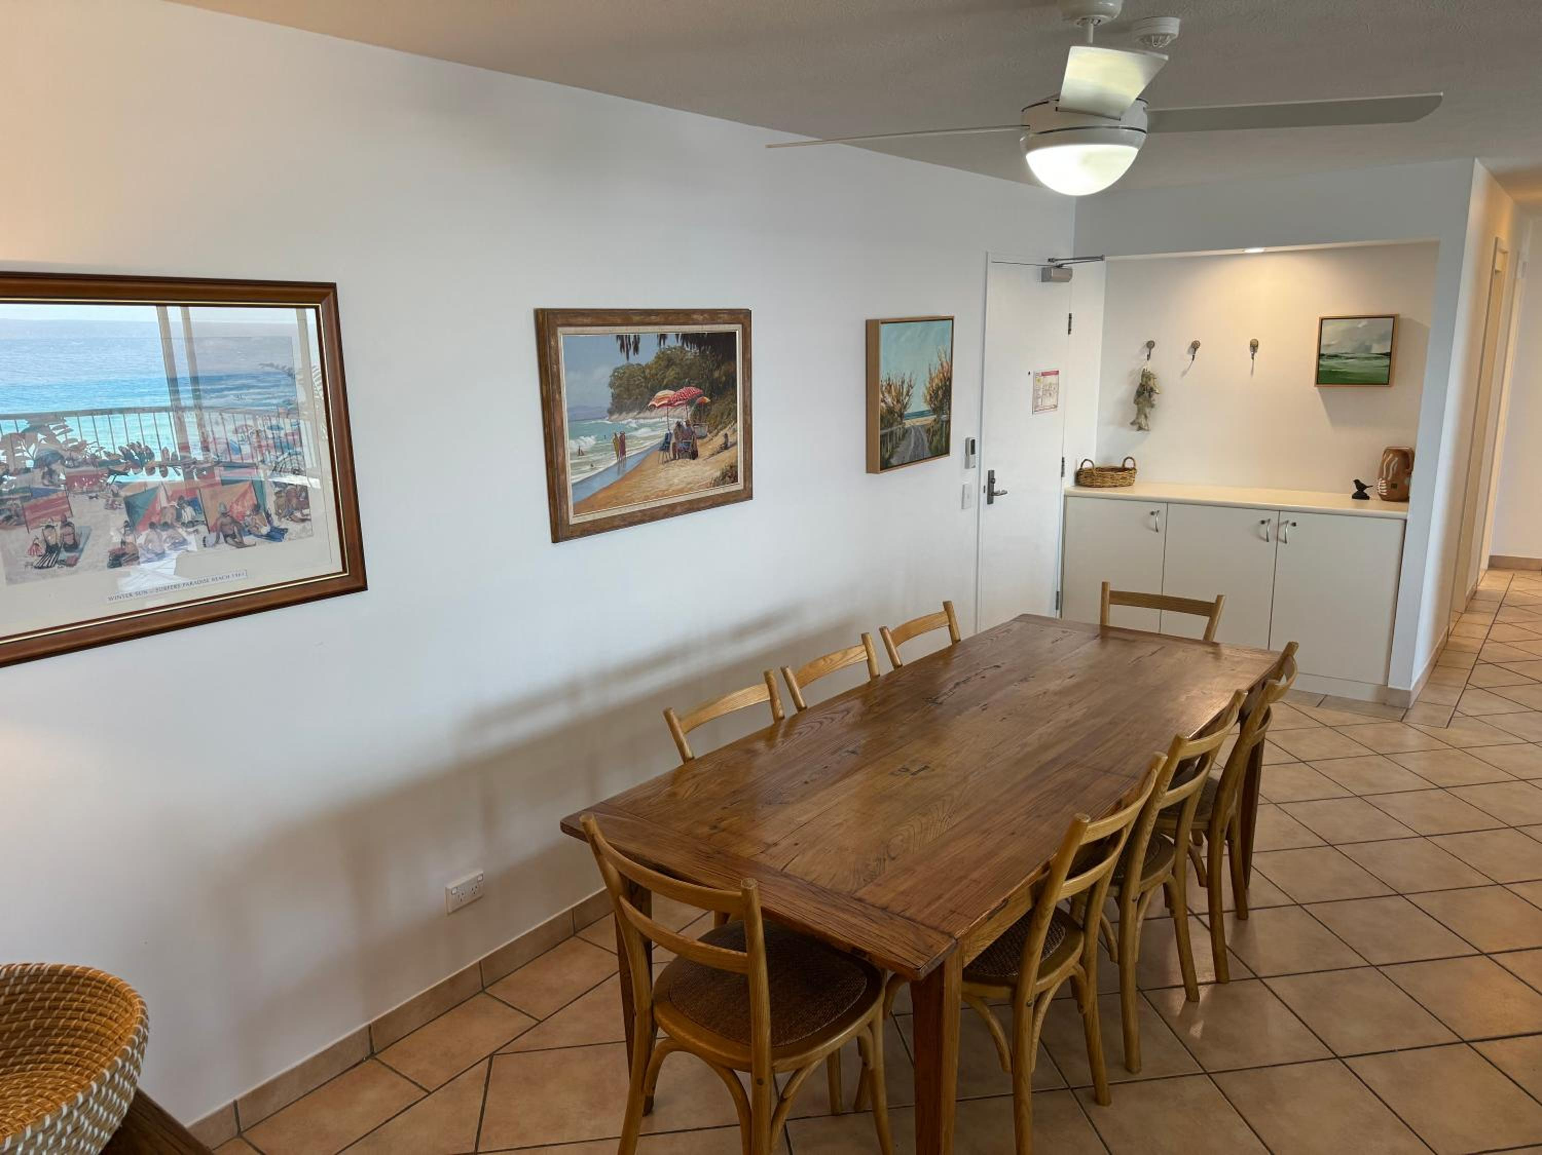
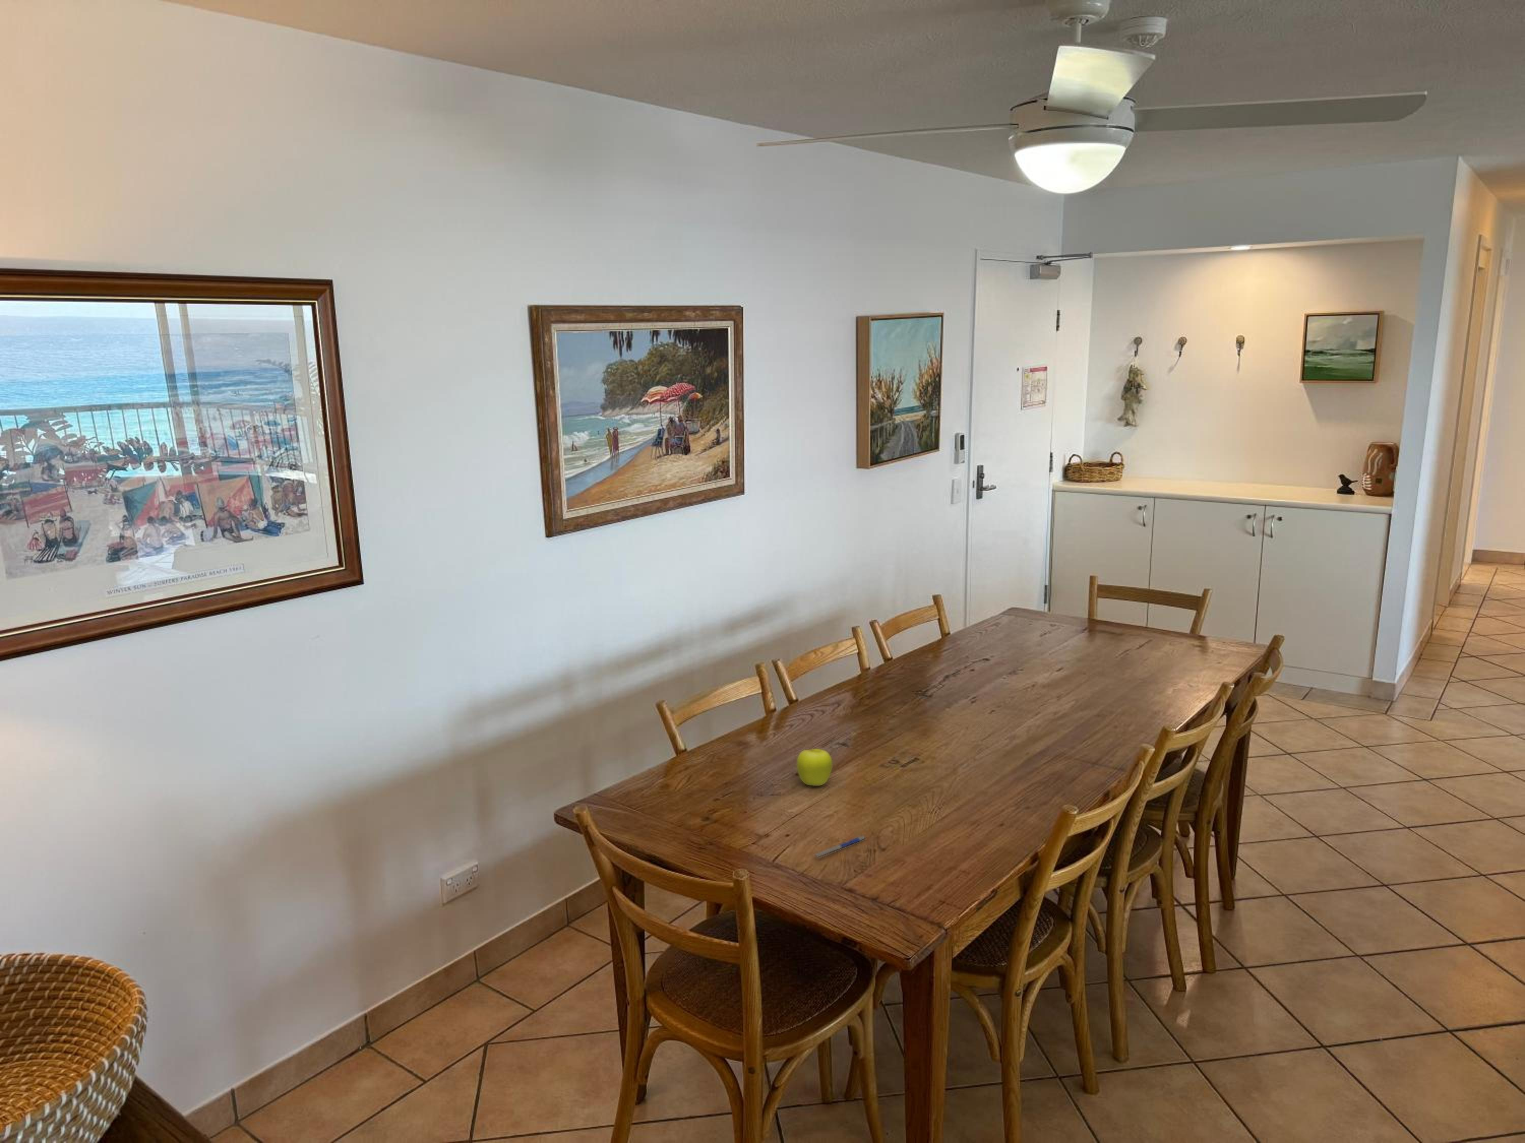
+ pen (839, 846)
+ fruit (814, 766)
